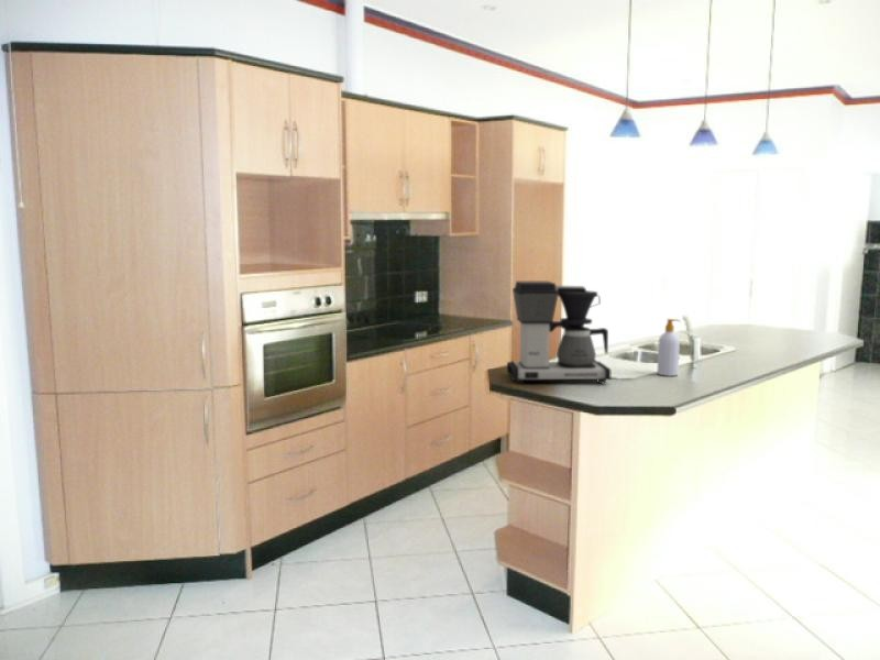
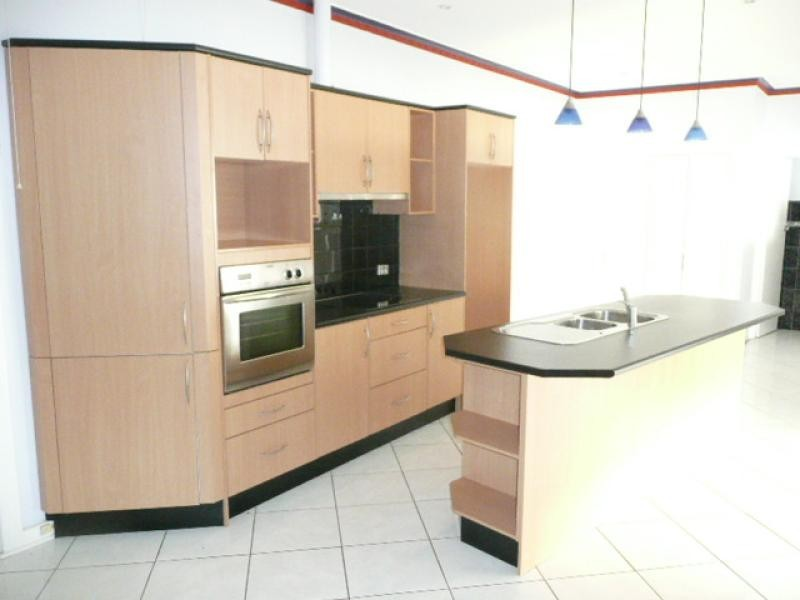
- soap bottle (669, 346)
- coffee maker (562, 328)
